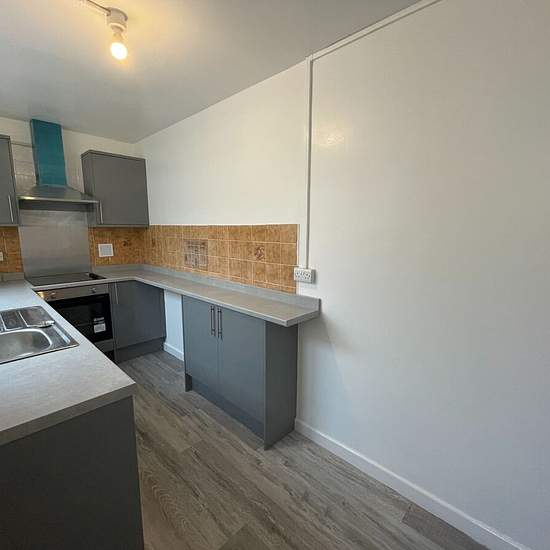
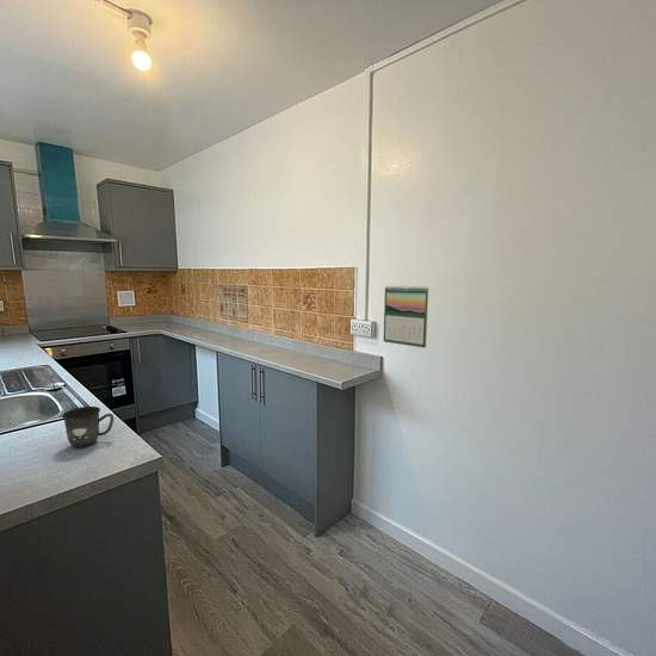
+ mug (89, 426)
+ calendar (404, 315)
